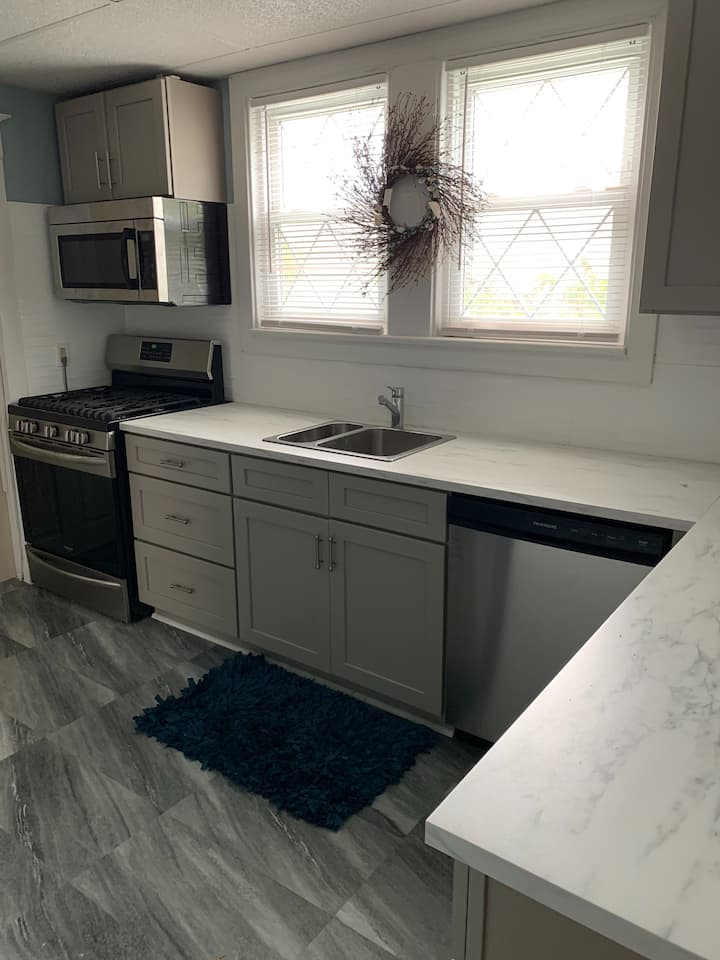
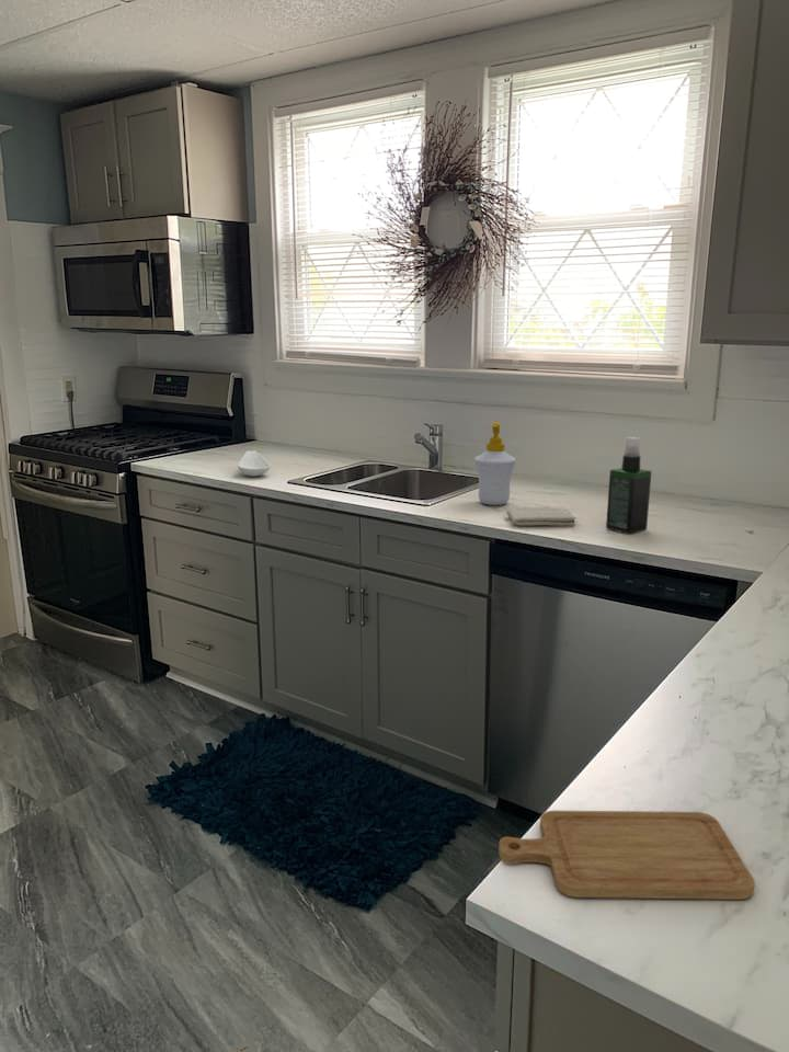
+ washcloth (540, 515)
+ soap bottle (494, 462)
+ spoon rest (252, 462)
+ spray bottle (629, 483)
+ chopping board (616, 850)
